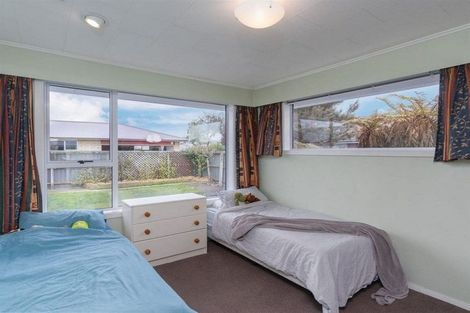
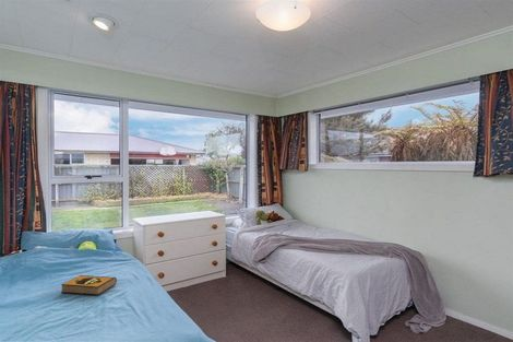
+ hardback book (90, 284)
